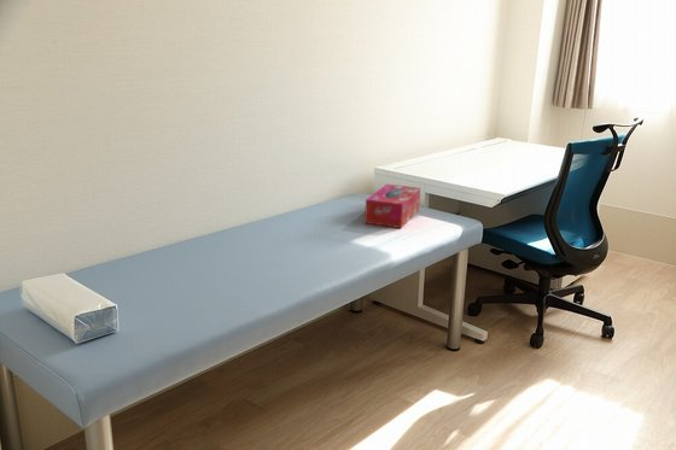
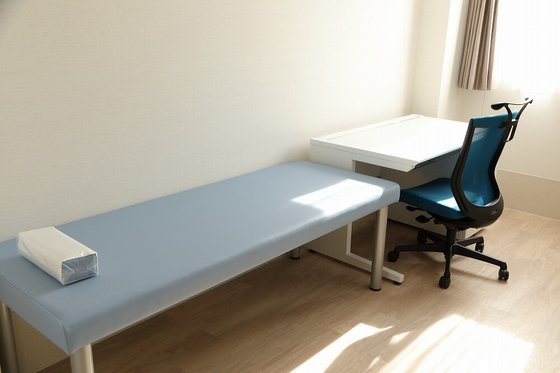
- tissue box (394, 204)
